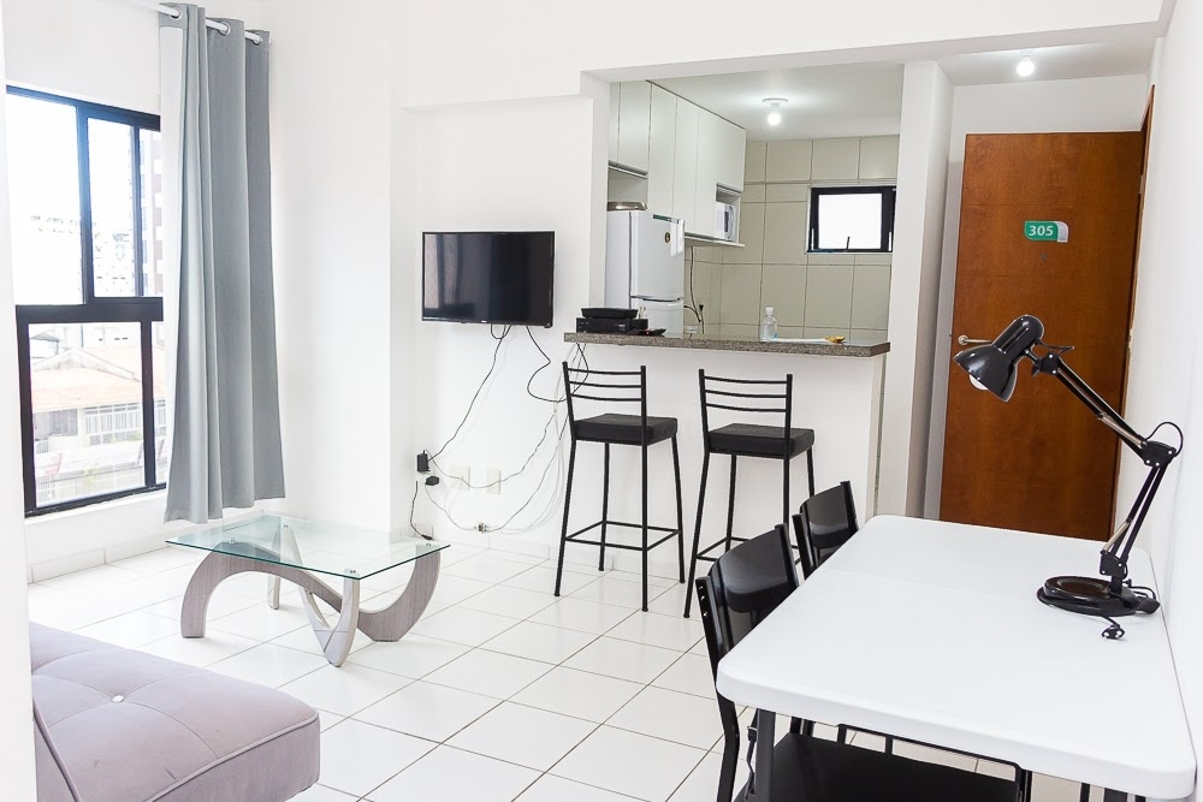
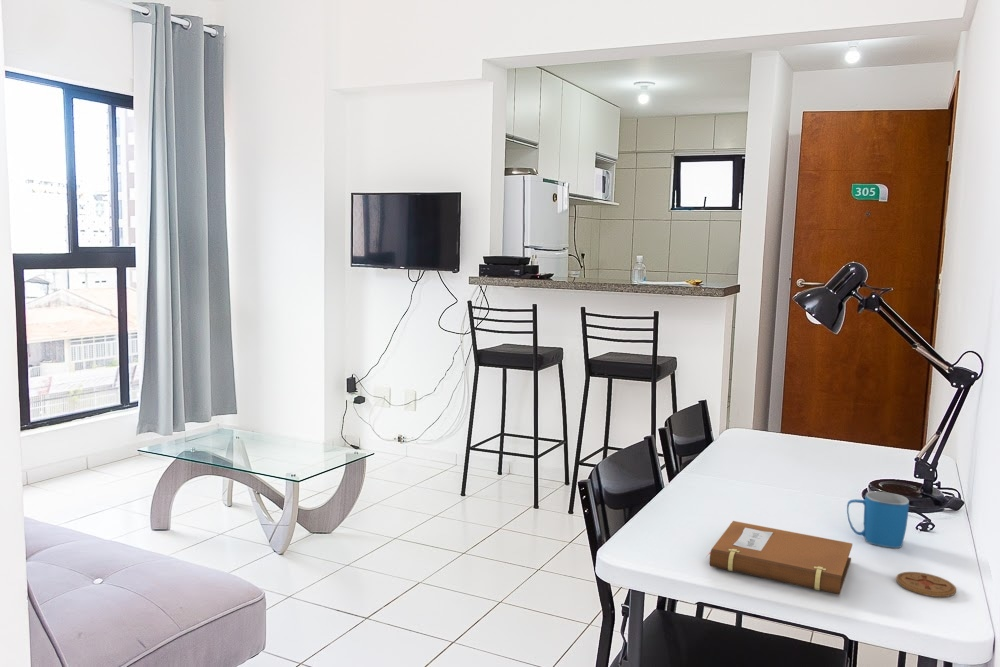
+ notebook (778, 554)
+ mug (876, 518)
+ coaster (925, 584)
